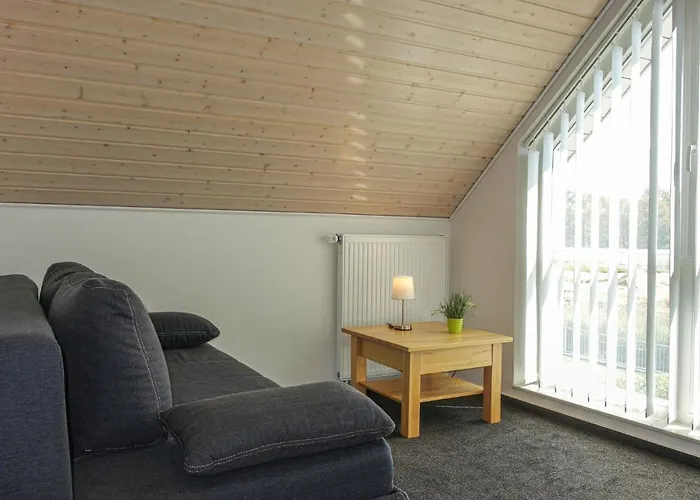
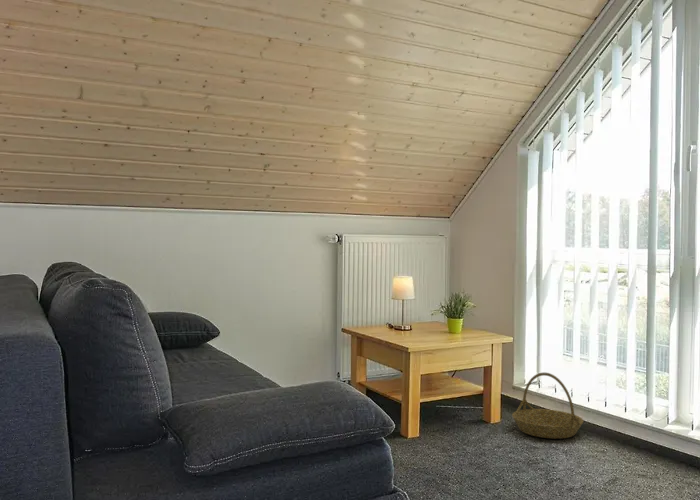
+ basket (547, 409)
